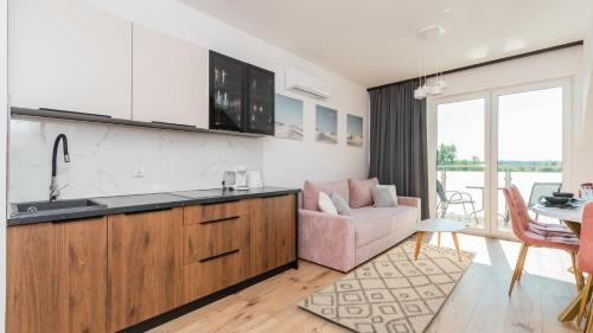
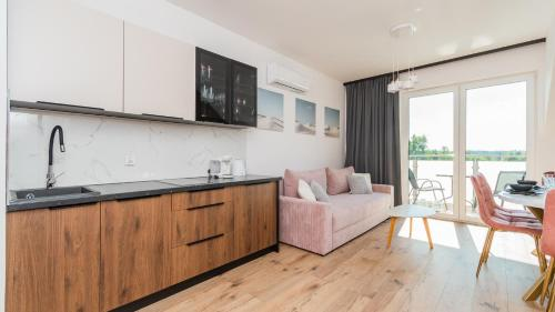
- rug (408, 273)
